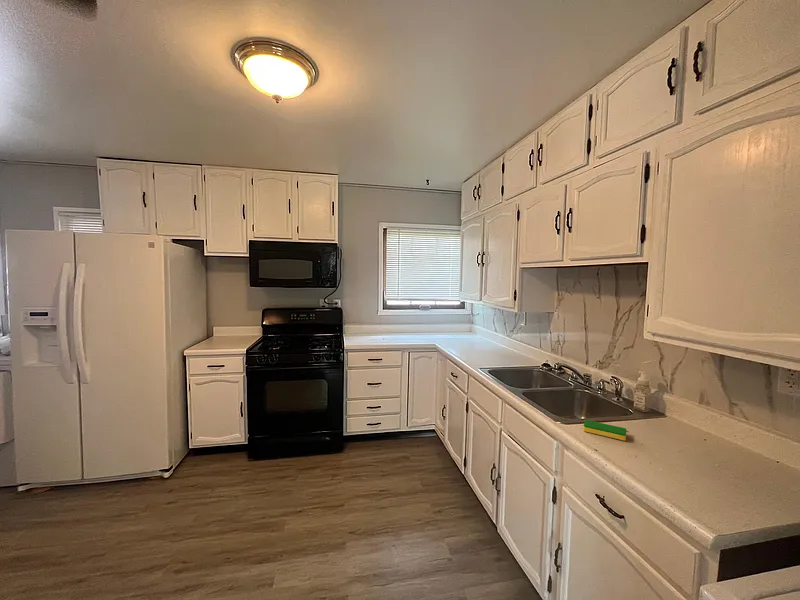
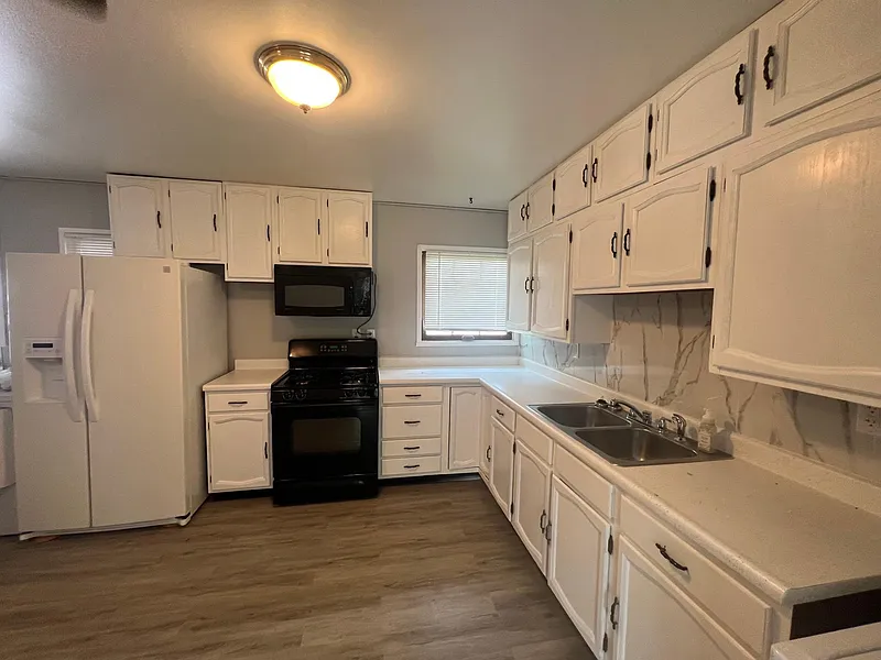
- dish sponge (604, 429)
